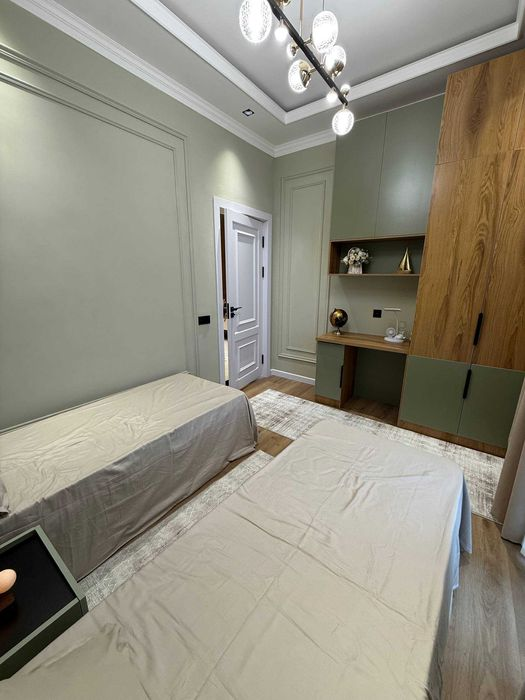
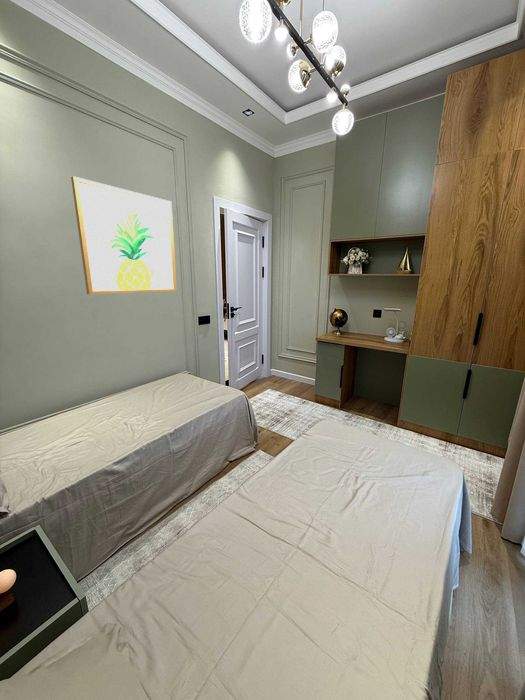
+ wall art (132, 243)
